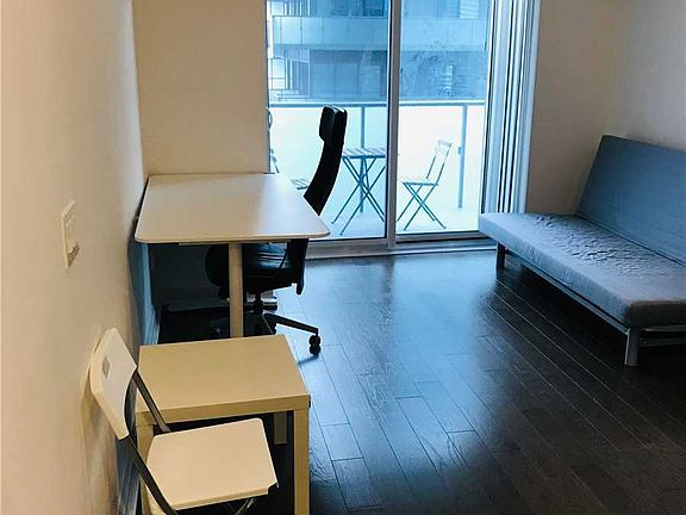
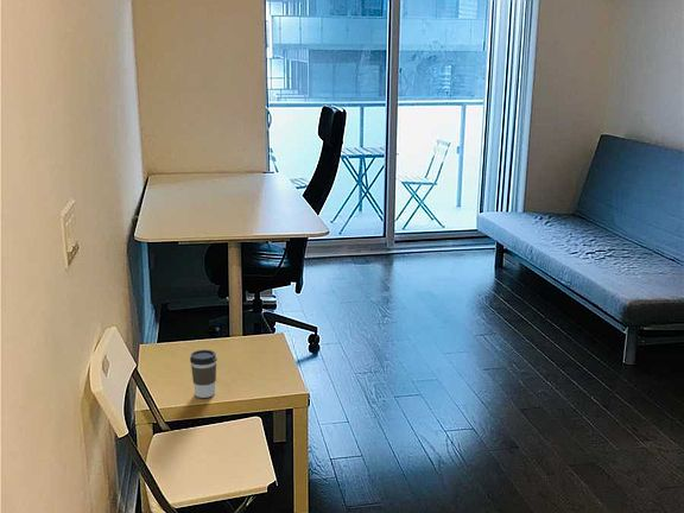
+ coffee cup (203, 373)
